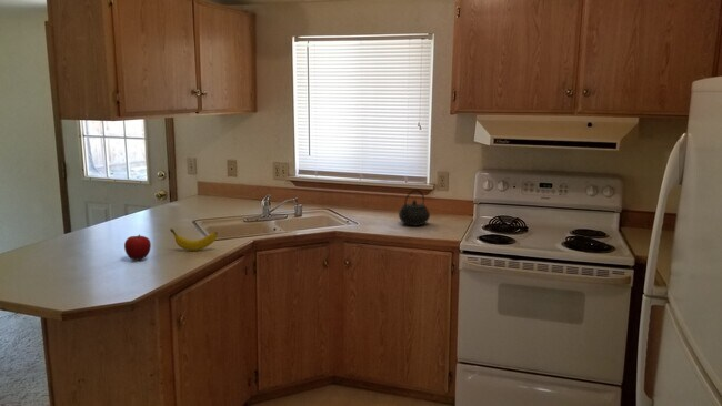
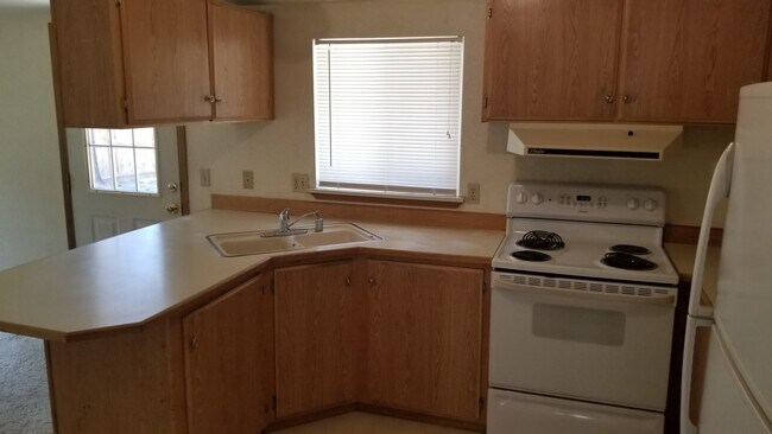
- banana (194, 241)
- kettle (412, 206)
- fruit (137, 246)
